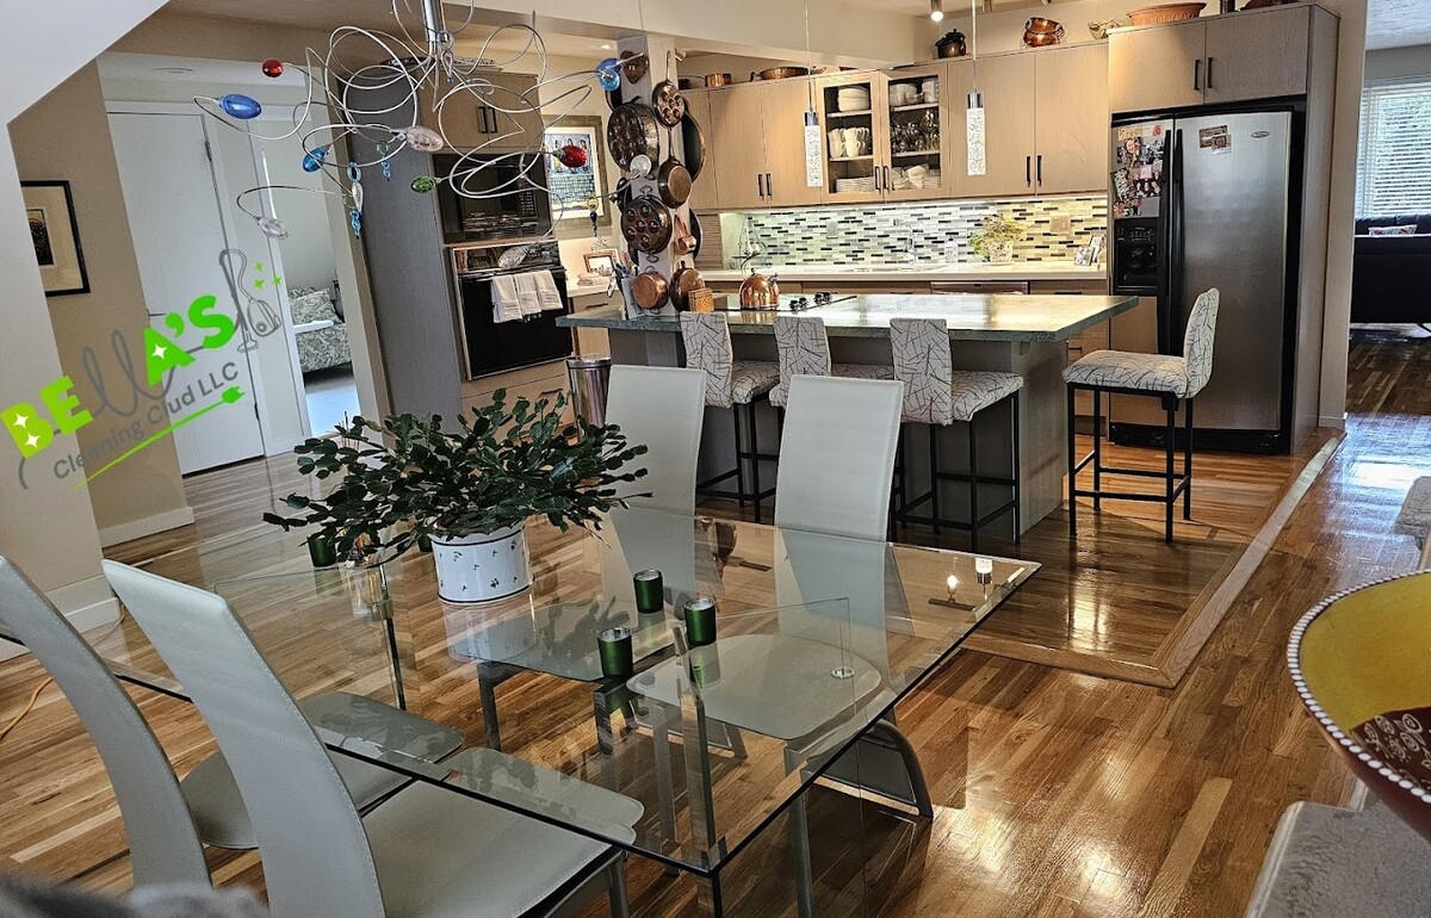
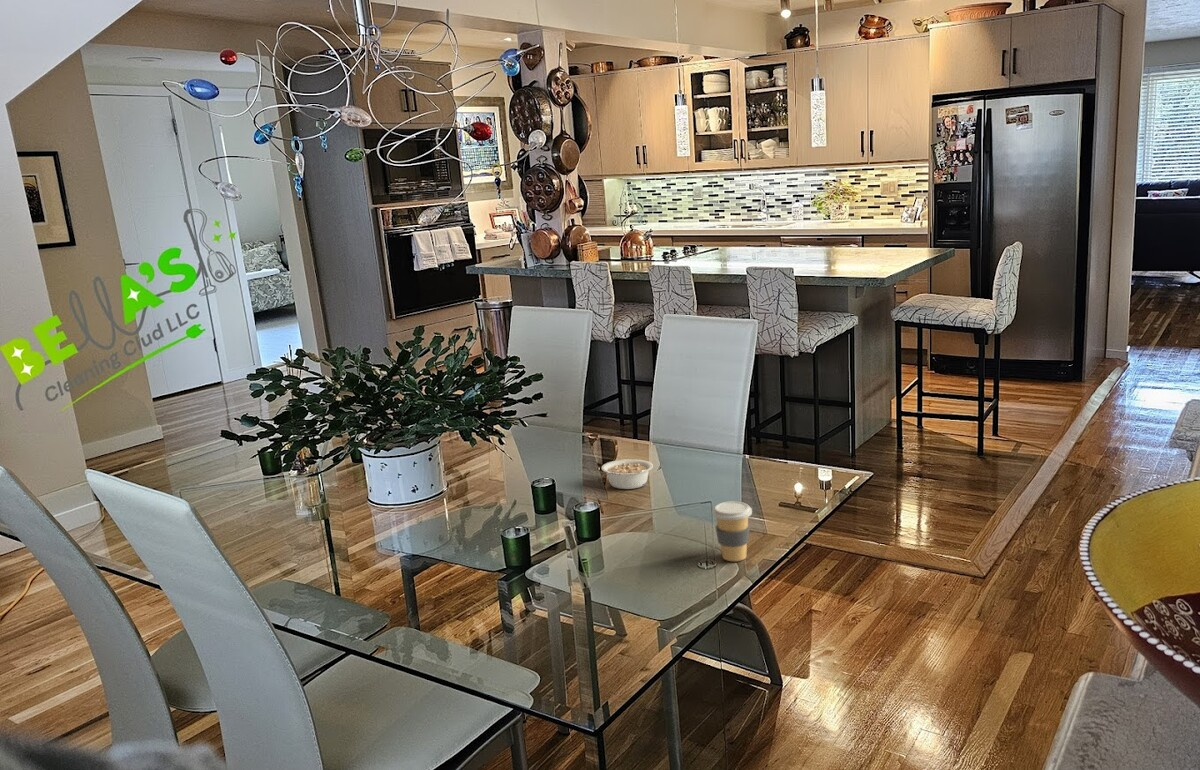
+ coffee cup (733, 532)
+ legume (629, 473)
